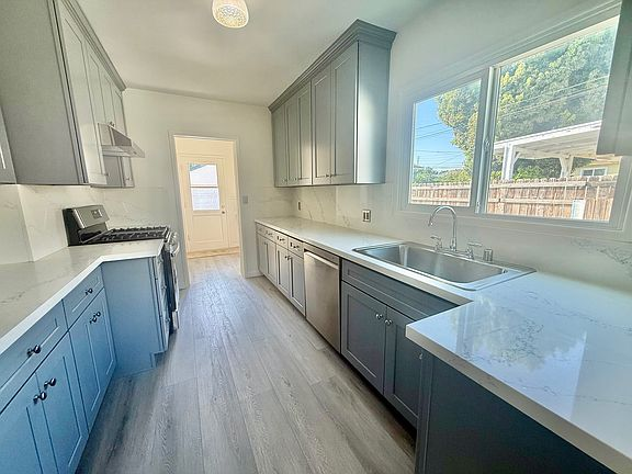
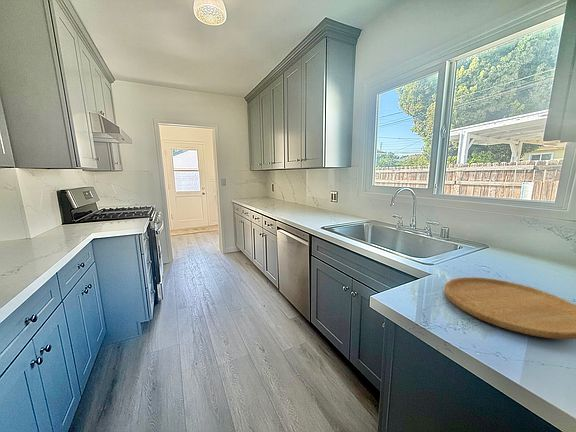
+ cutting board (508, 302)
